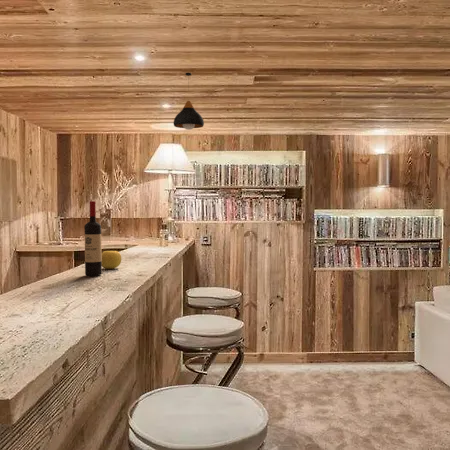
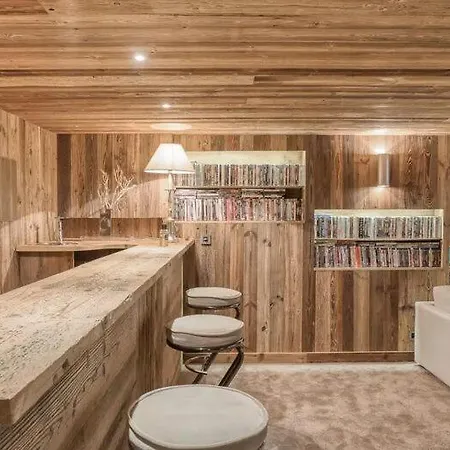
- fruit (110, 259)
- pendant light (188, 101)
- wine bottle (93, 238)
